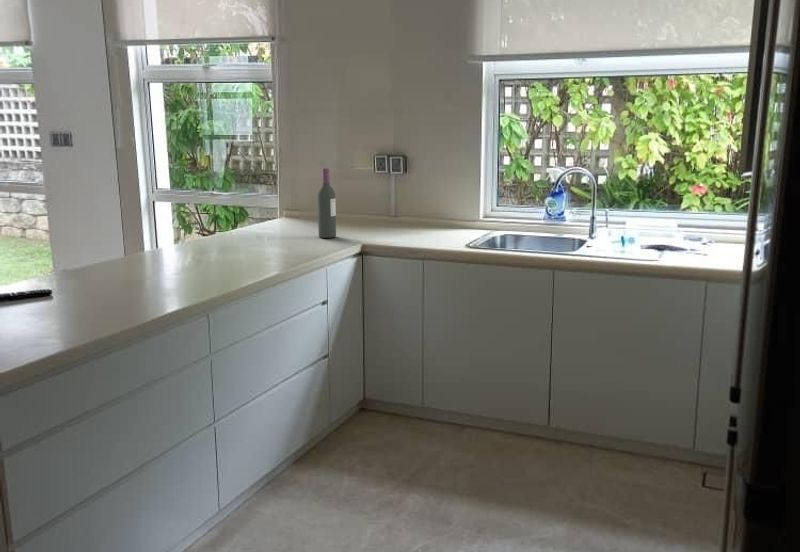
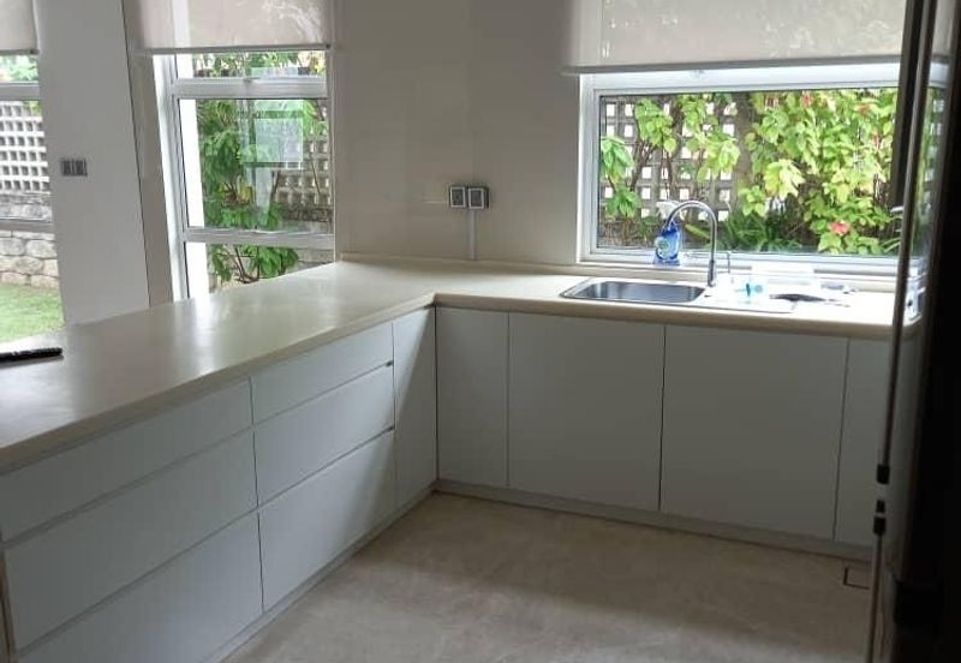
- wine bottle (326, 202)
